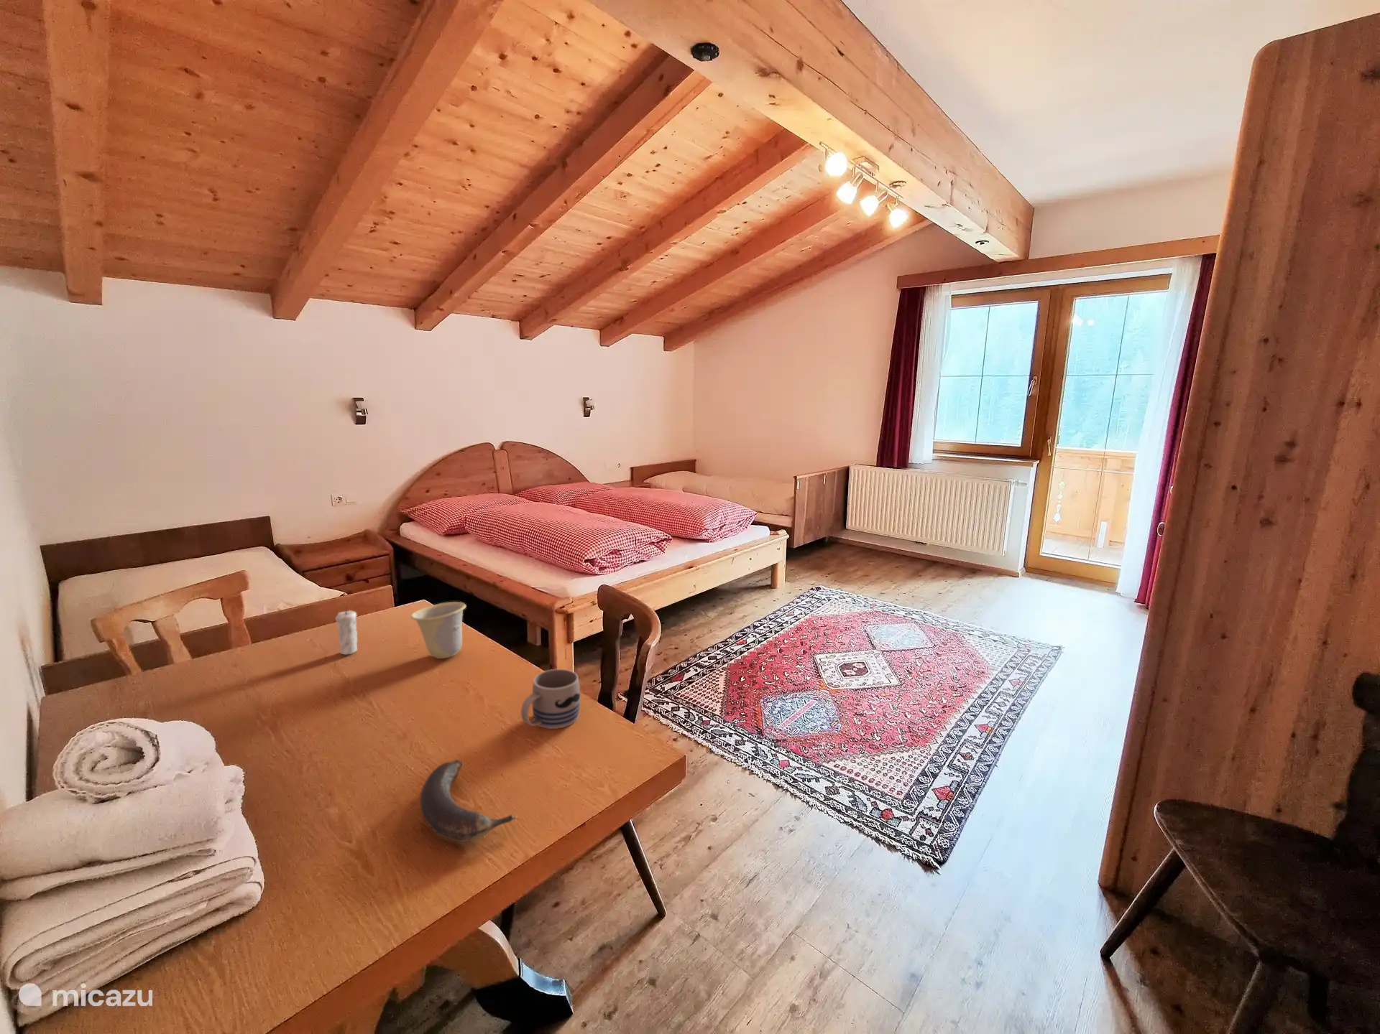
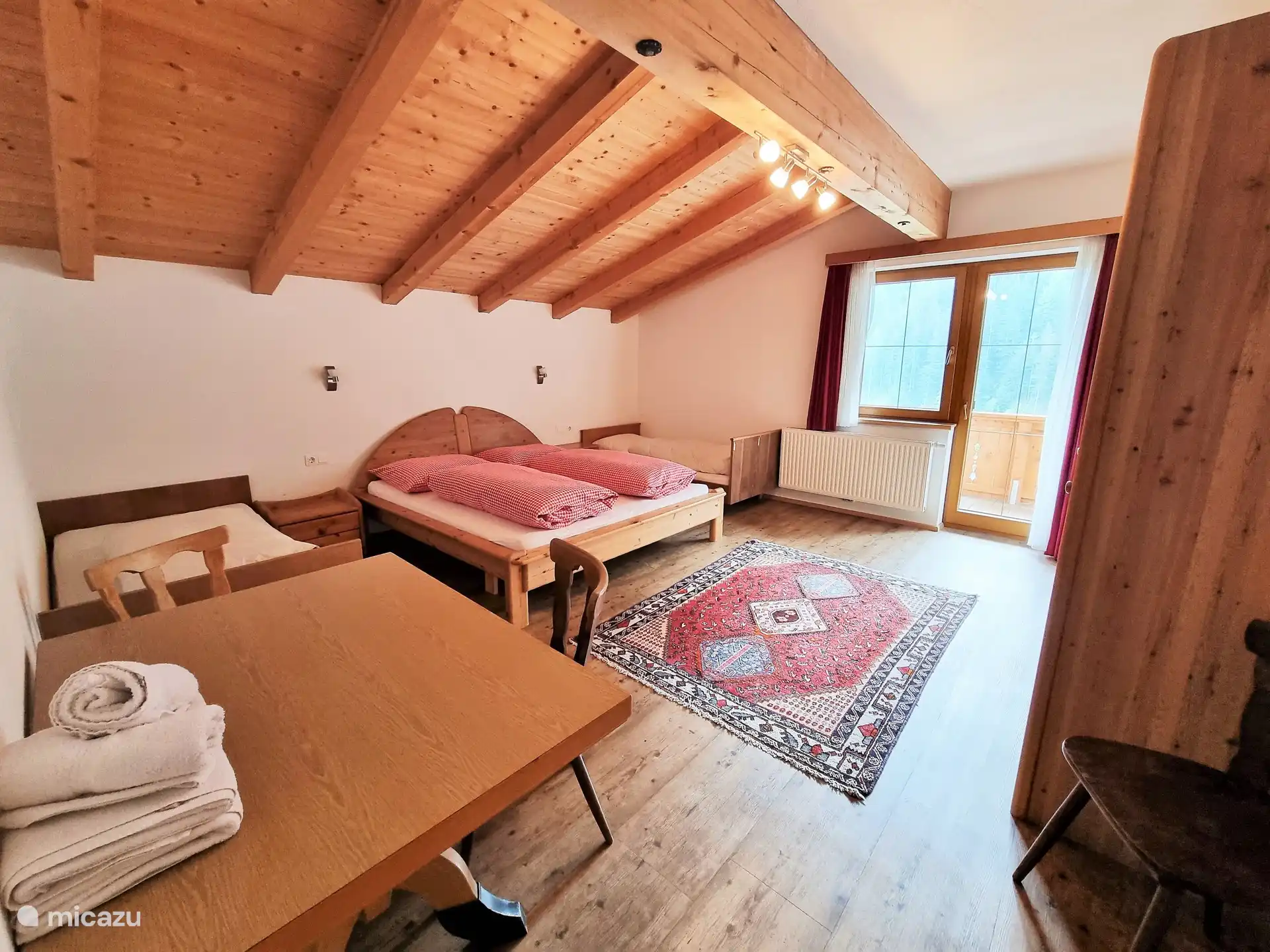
- mug (550, 701)
- candle (347, 628)
- banana (457, 804)
- cup (439, 630)
